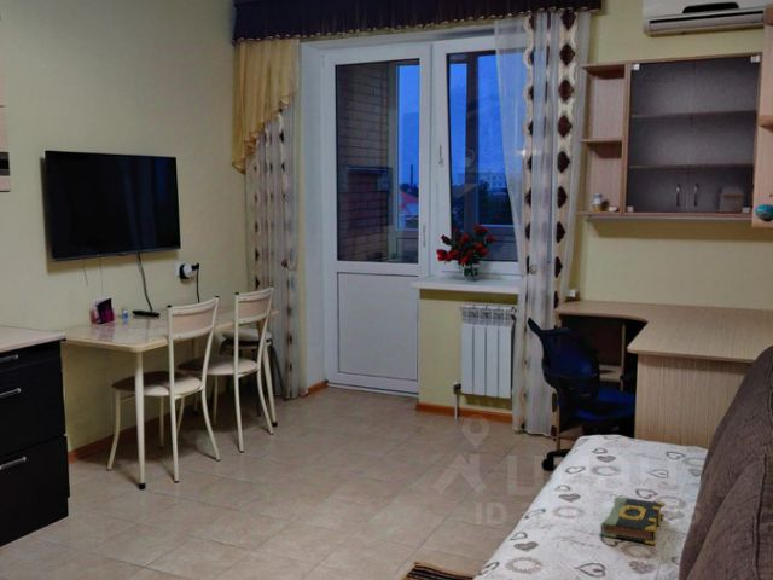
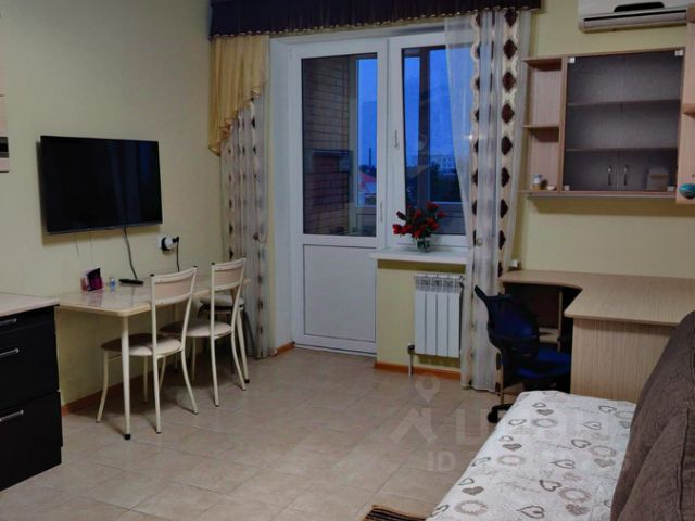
- book (634, 515)
